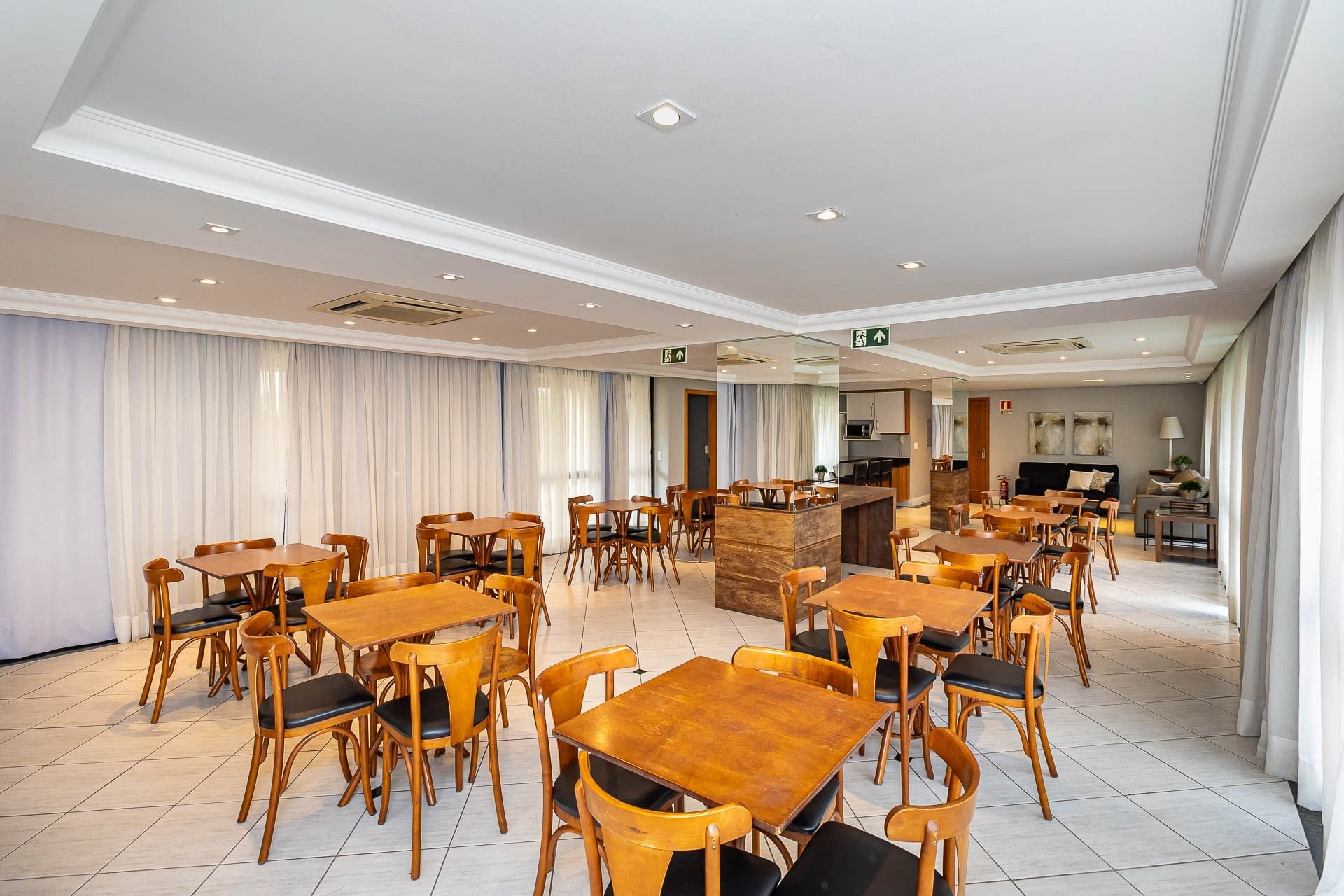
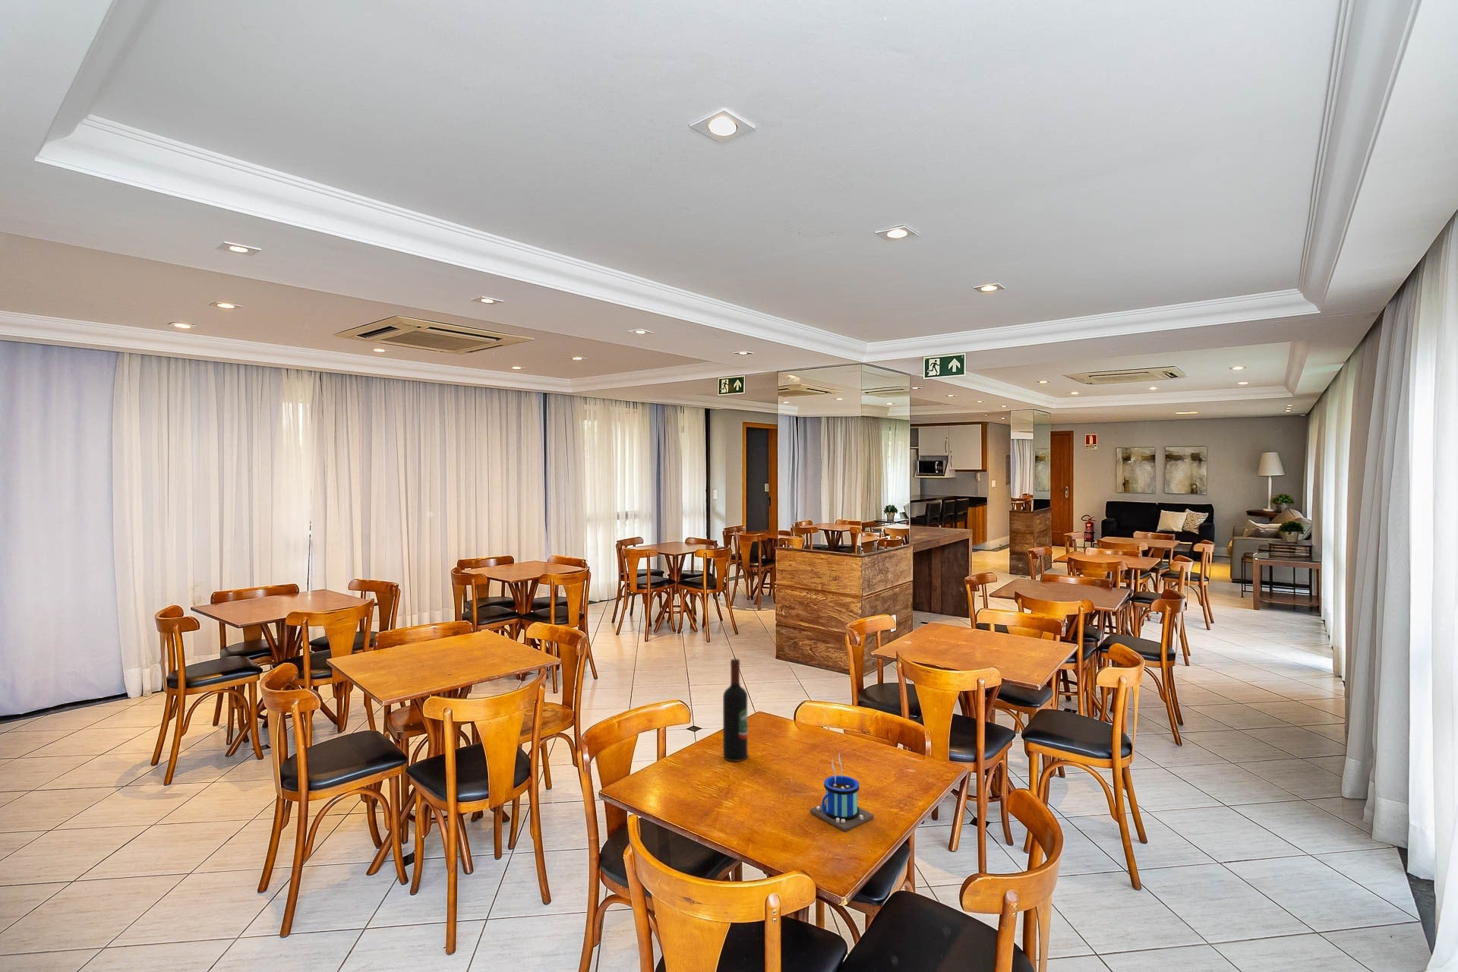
+ wine bottle (736, 707)
+ mug (840, 781)
